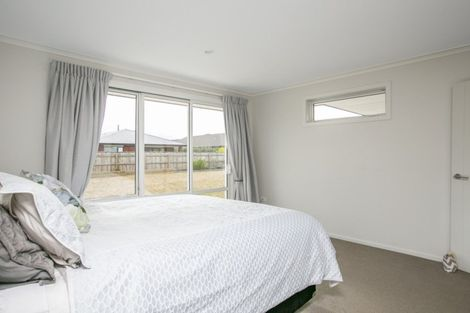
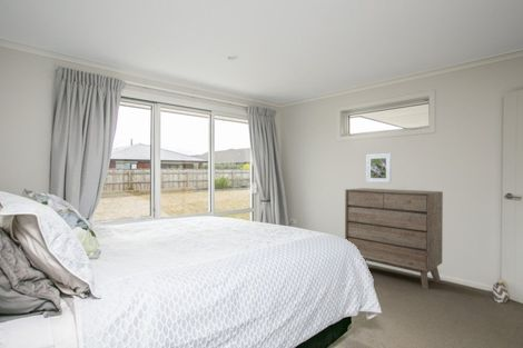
+ dresser (391, 231)
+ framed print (378, 168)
